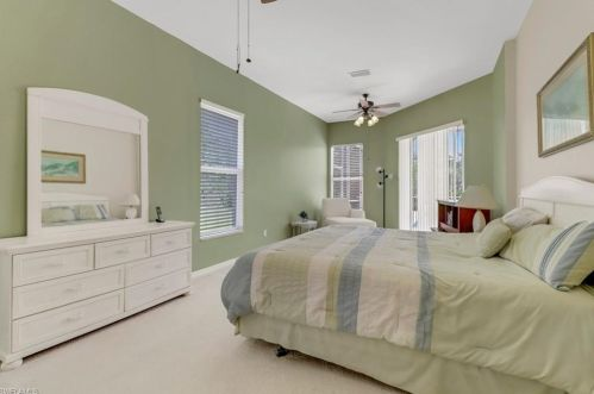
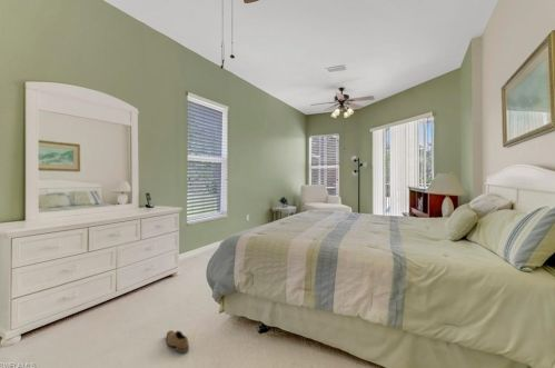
+ shoe (176, 336)
